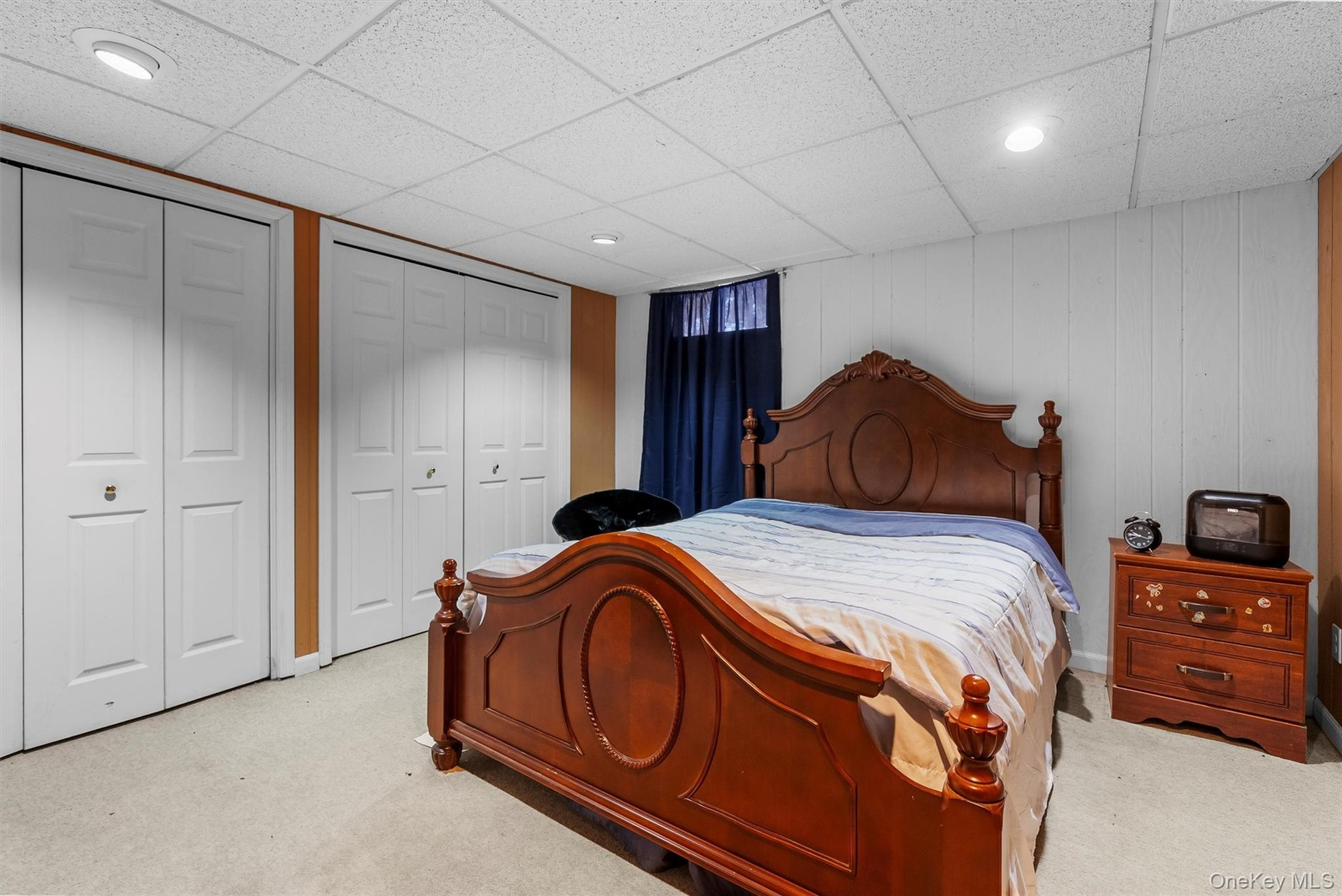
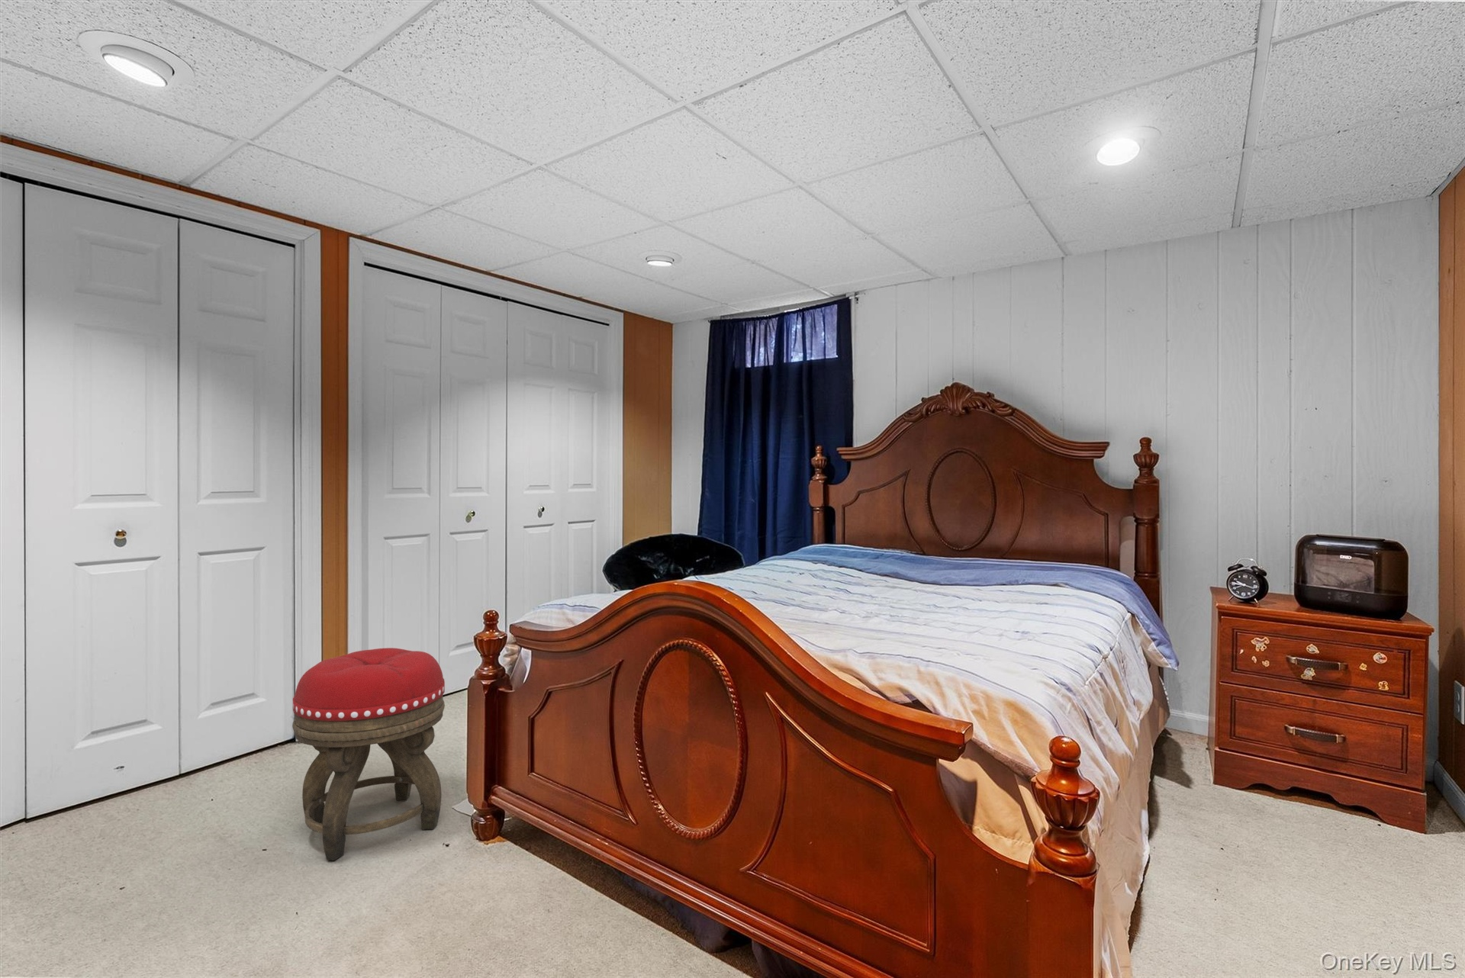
+ footstool (371, 741)
